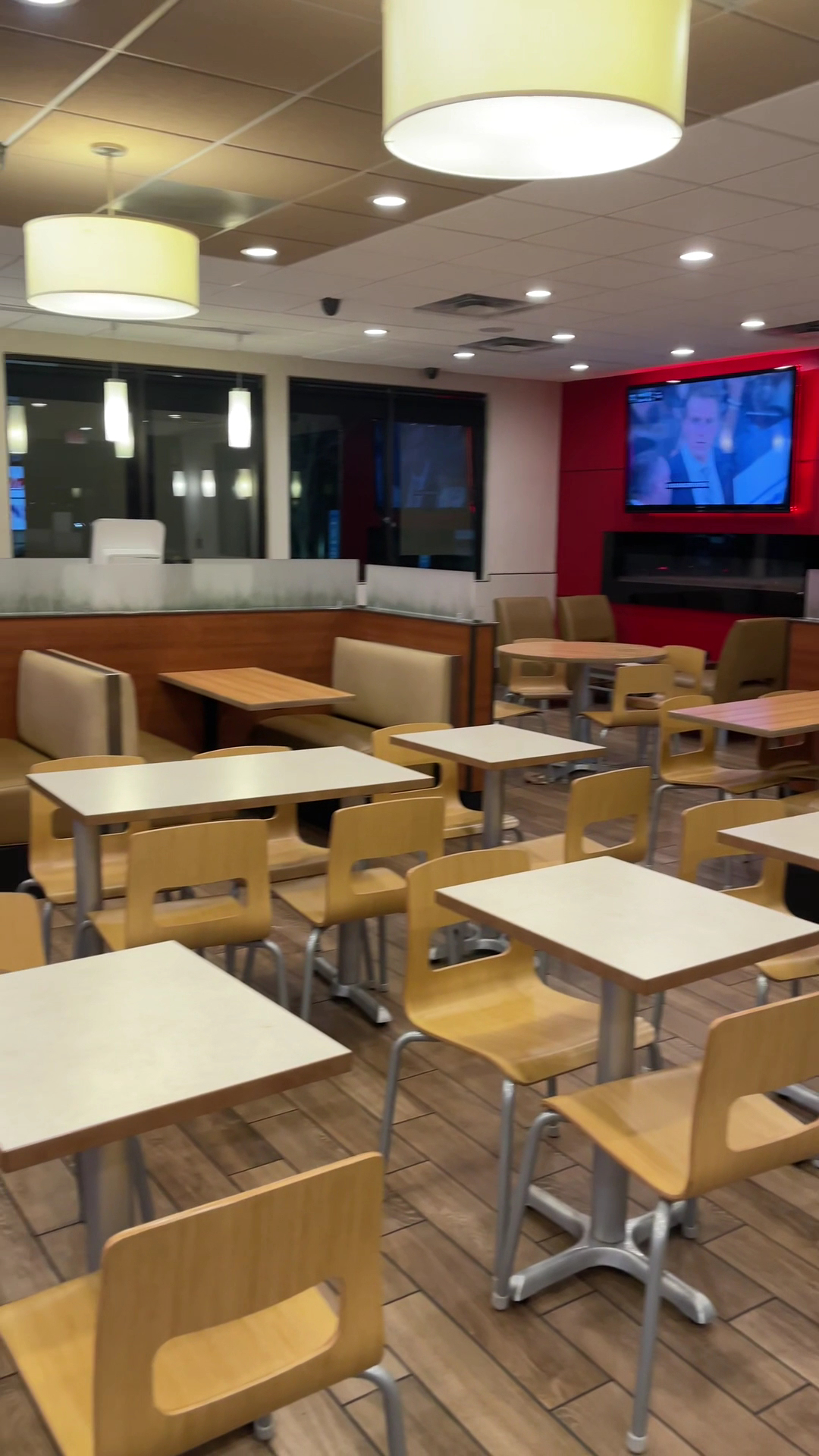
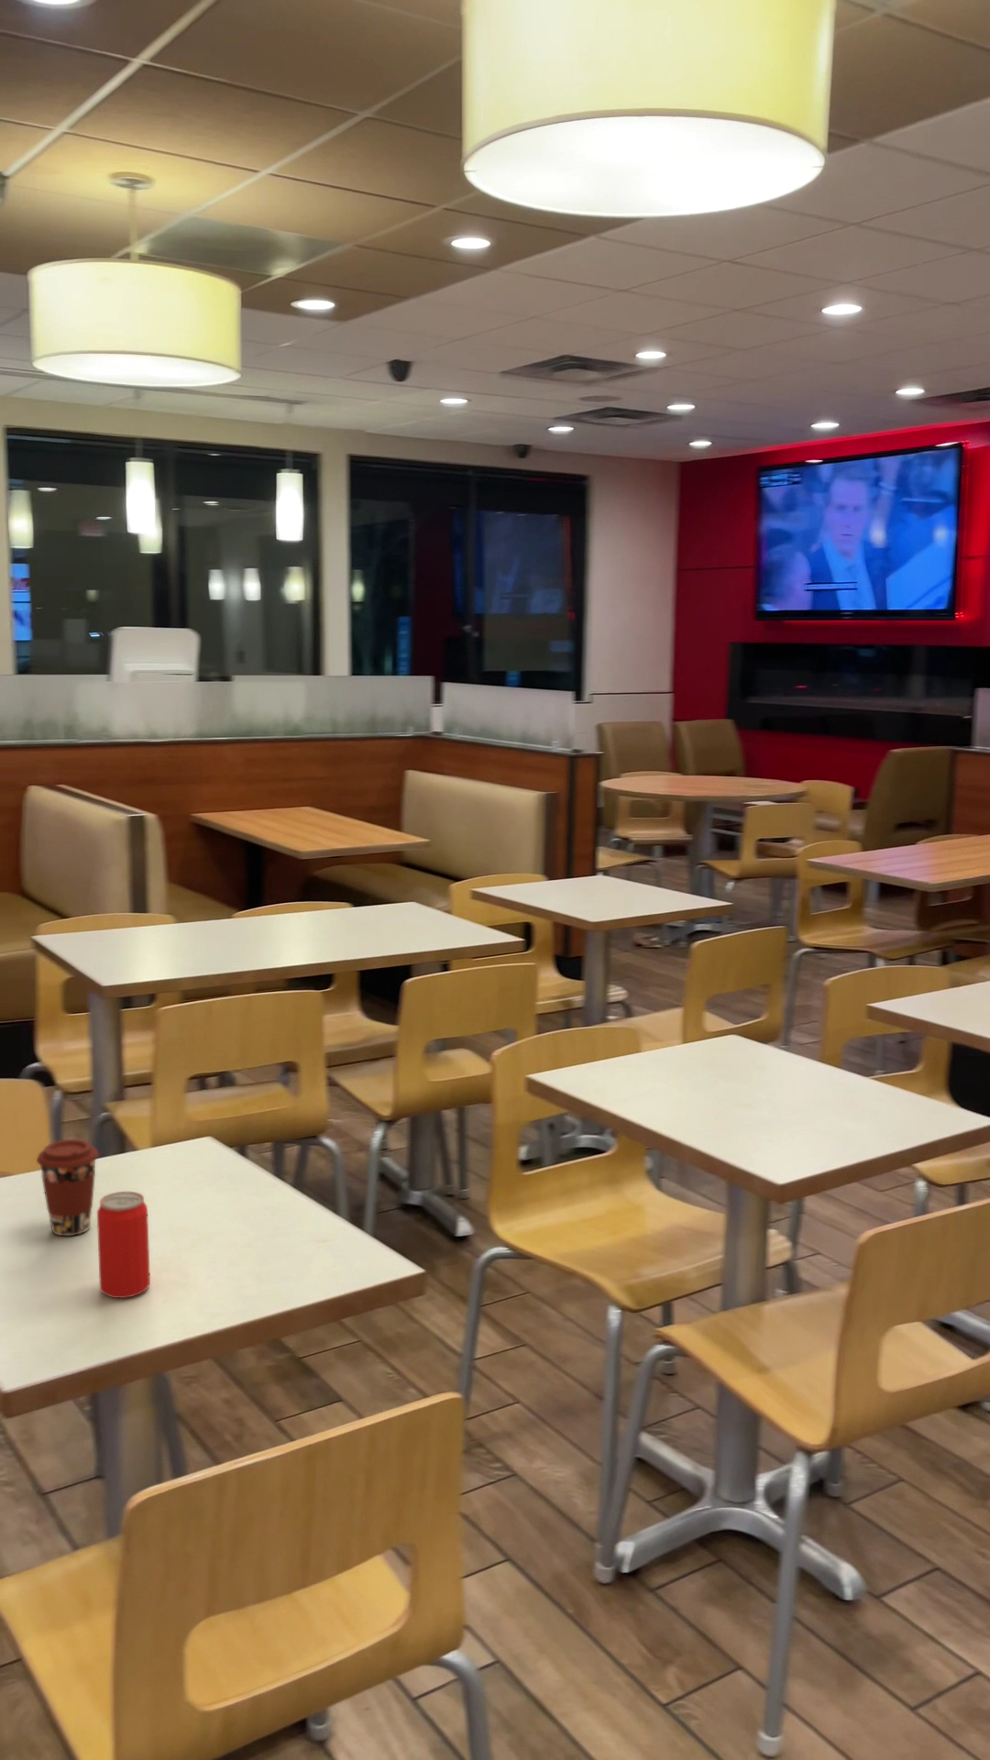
+ beverage can (123, 1244)
+ coffee cup (69, 1188)
